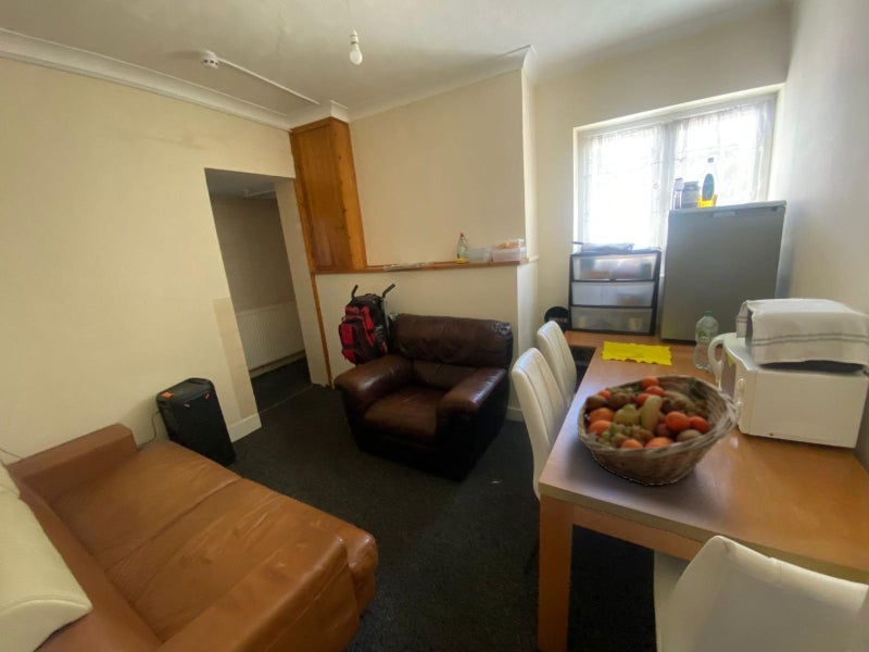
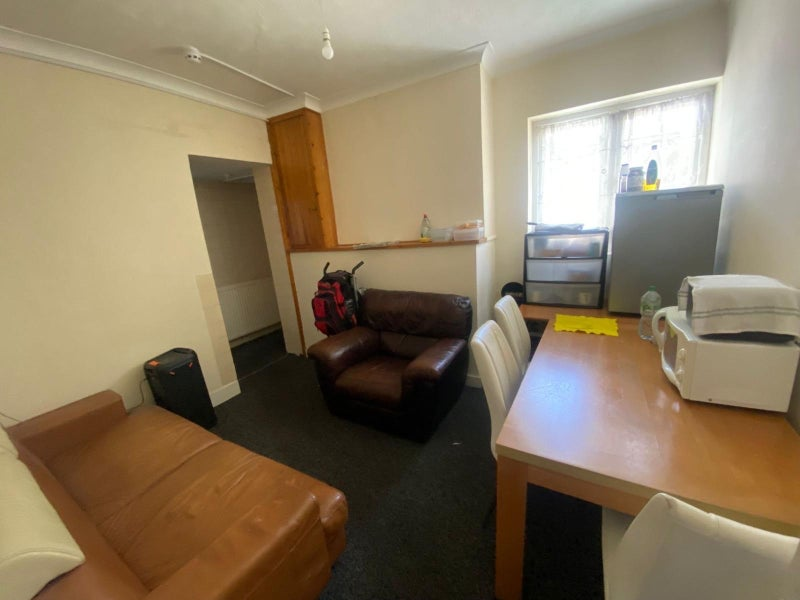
- fruit basket (646, 421)
